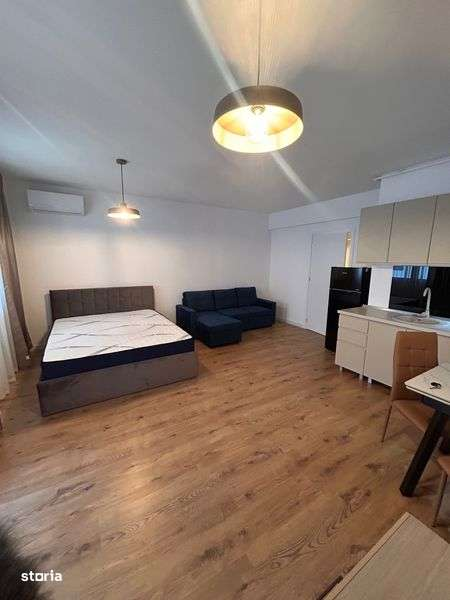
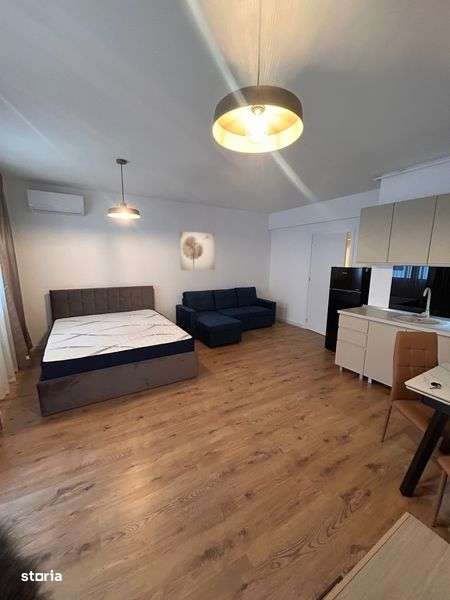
+ wall art (198, 251)
